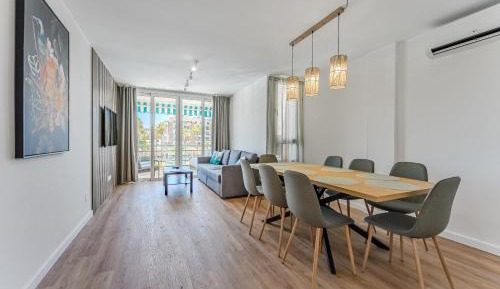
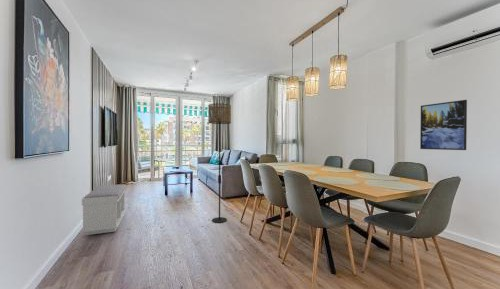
+ floor lamp (219, 162)
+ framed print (441, 126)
+ bench (107, 206)
